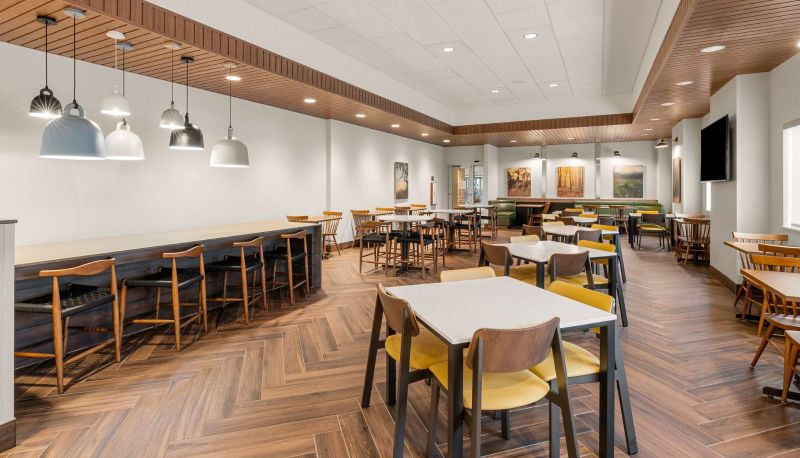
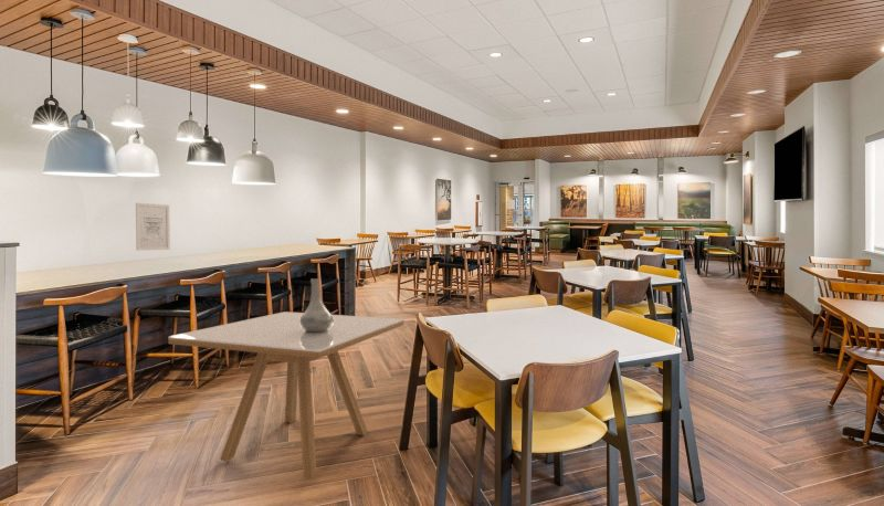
+ dining table (298, 387)
+ vase (316, 304)
+ wall art (152, 226)
